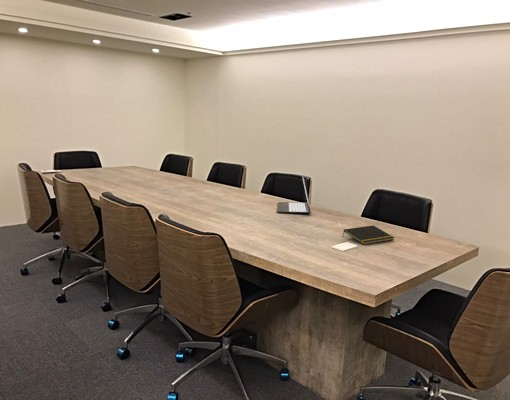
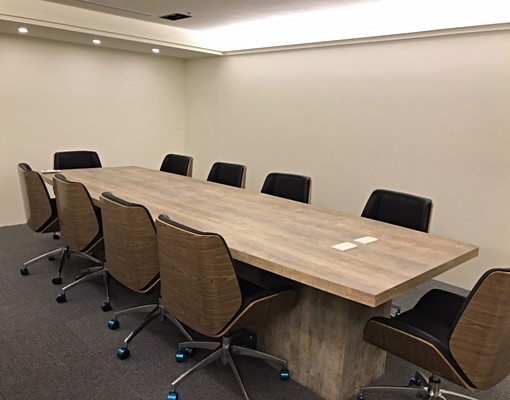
- laptop (294, 202)
- notepad (368, 234)
